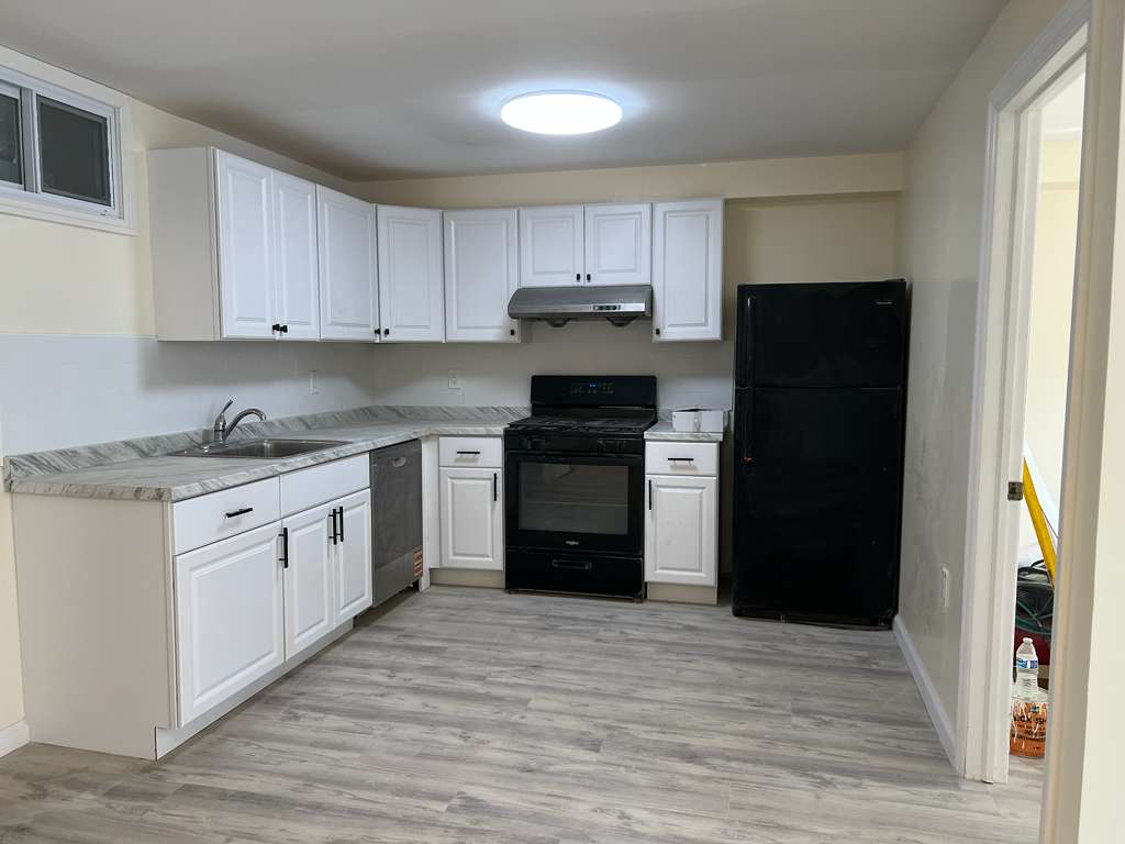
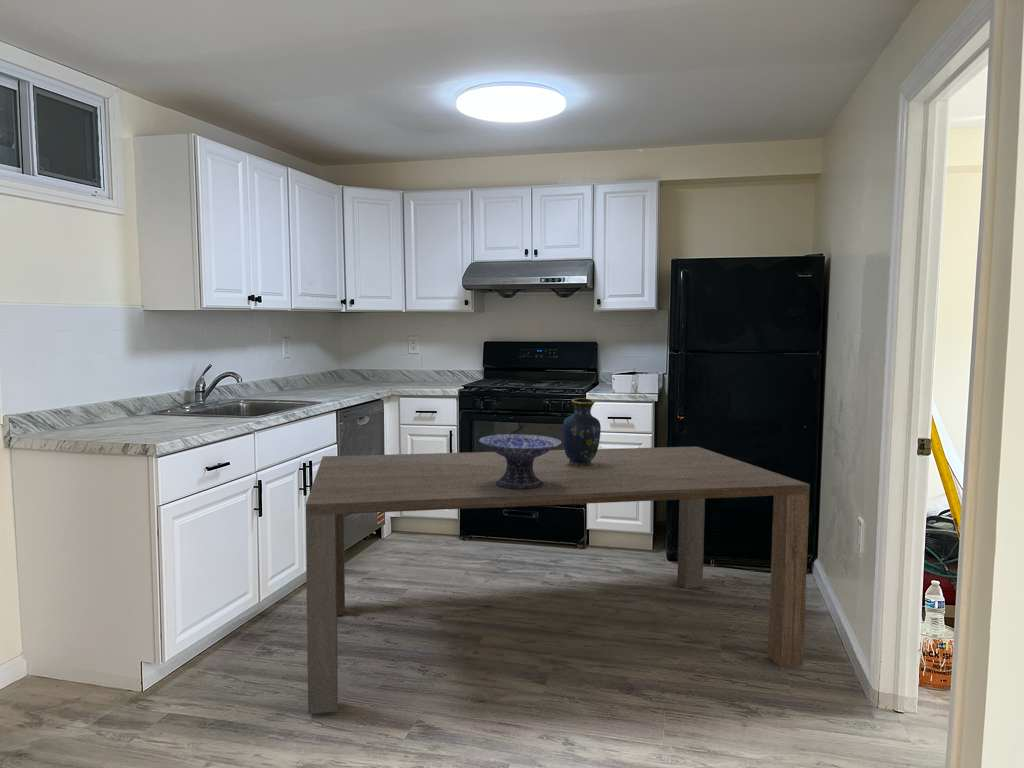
+ dining table (539, 505)
+ decorative bowl (520, 461)
+ vase (581, 431)
